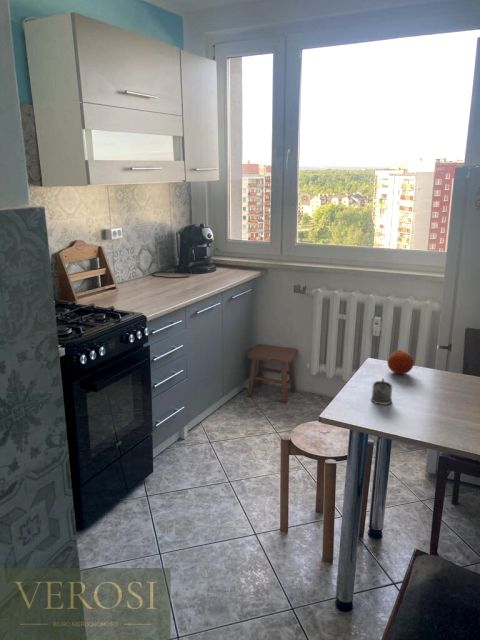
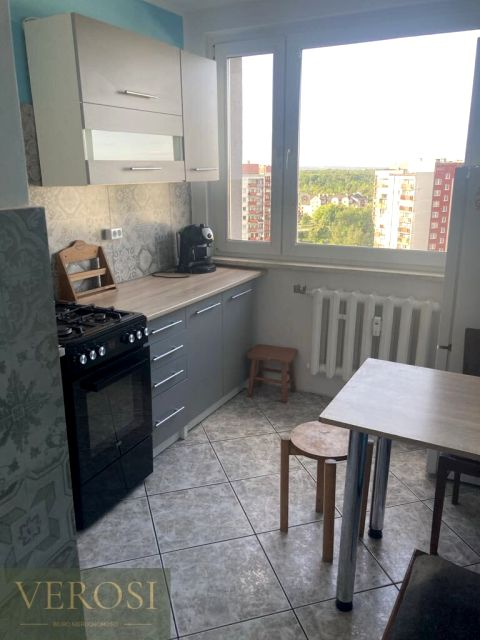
- tea glass holder (382, 389)
- fruit (400, 361)
